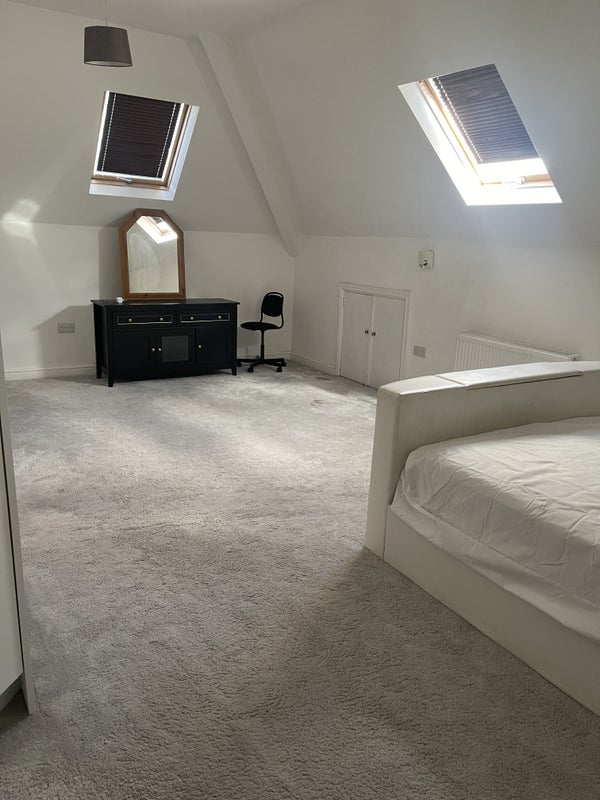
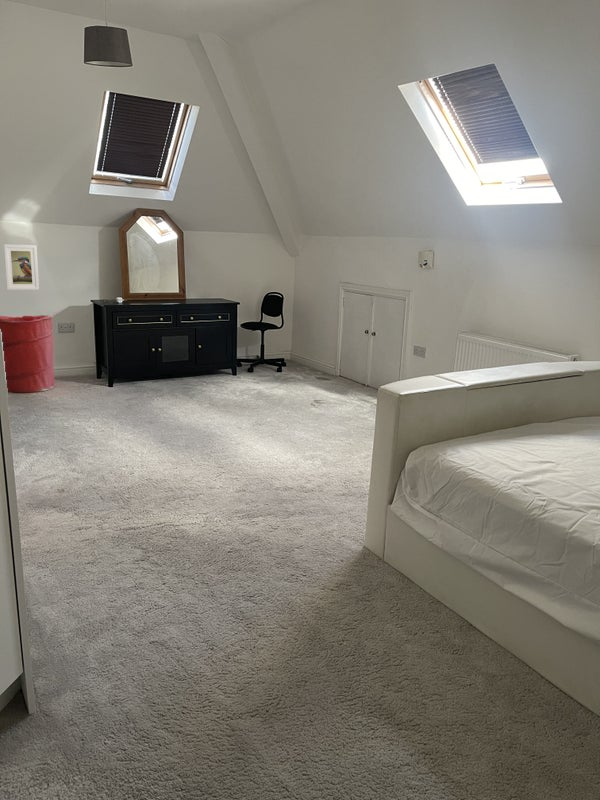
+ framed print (21, 267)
+ laundry hamper (24, 351)
